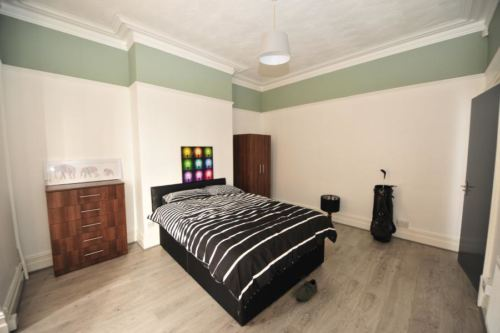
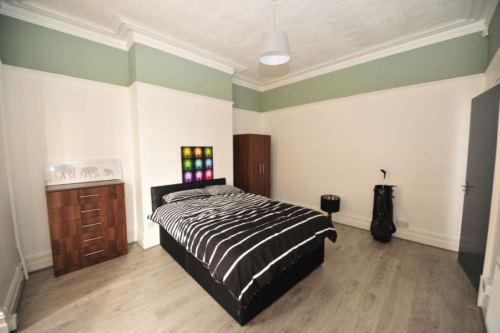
- shoe (305, 286)
